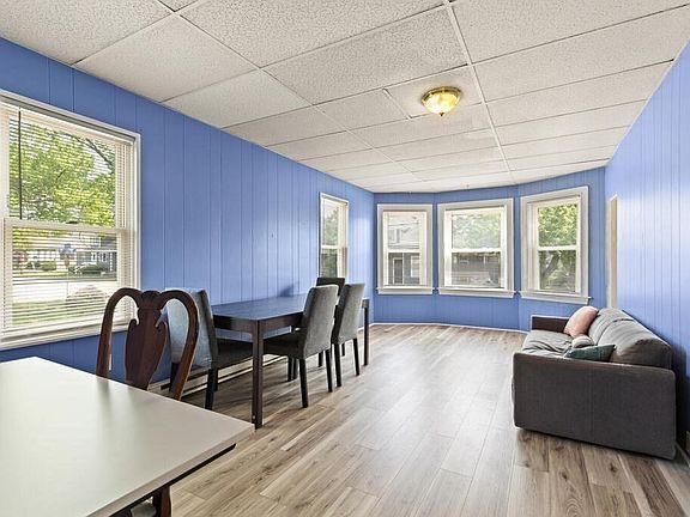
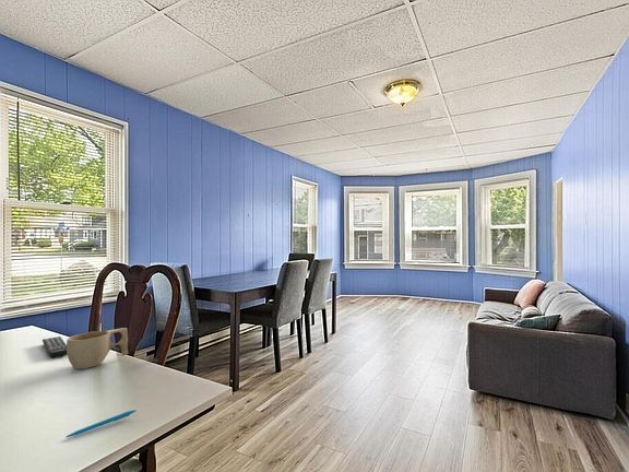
+ pen (103, 422)
+ remote control (55, 346)
+ cup (98, 347)
